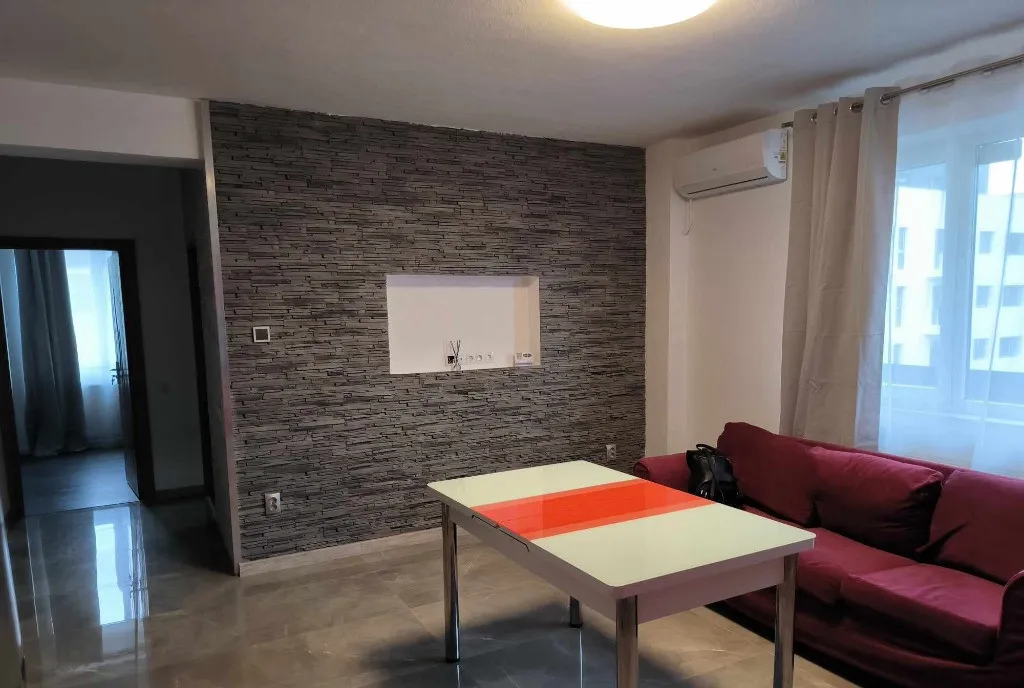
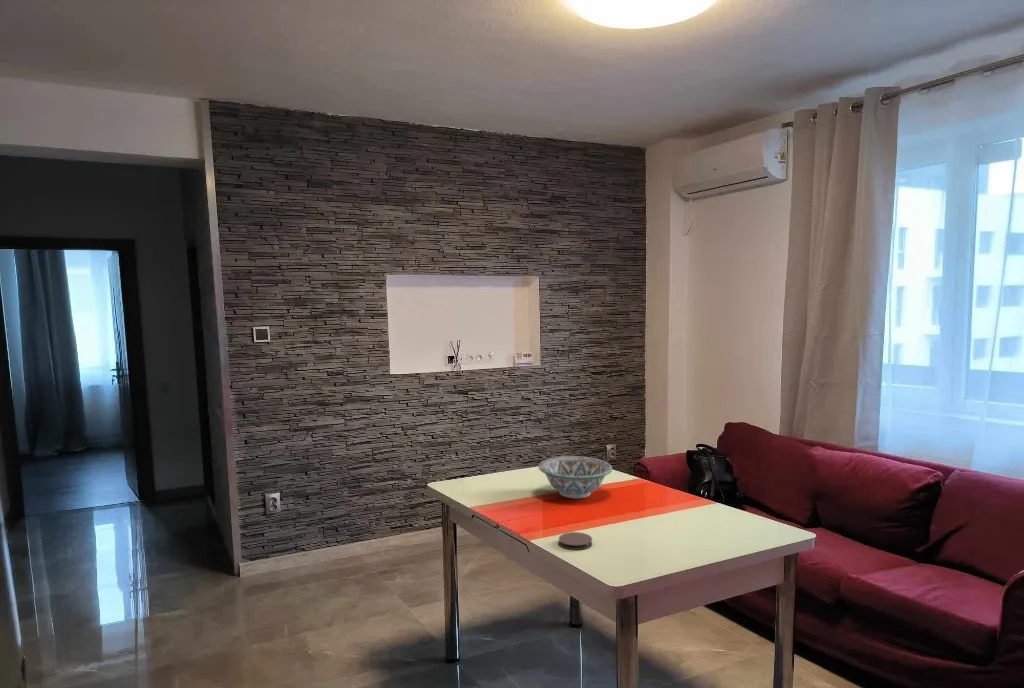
+ decorative bowl (575, 479)
+ coaster (575, 540)
